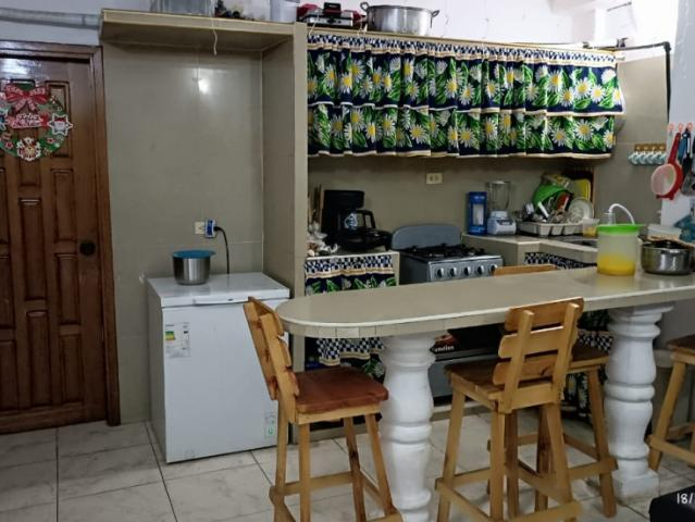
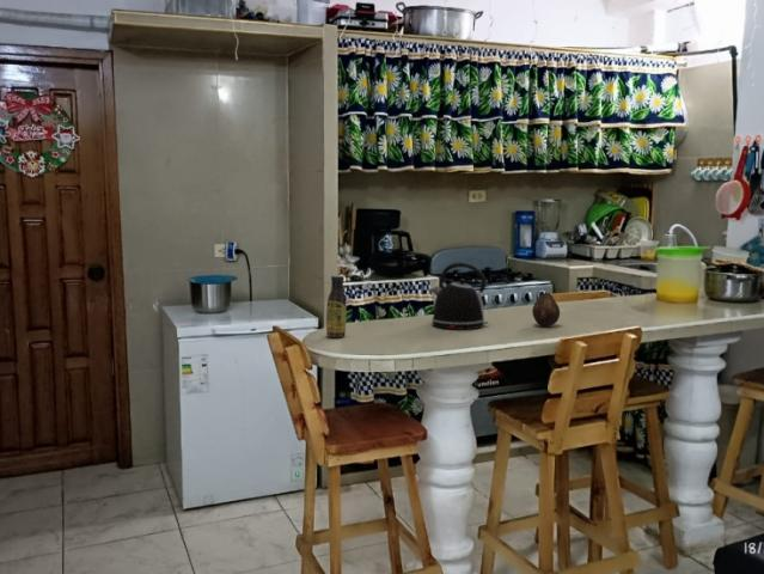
+ kettle (458, 293)
+ fruit (545, 307)
+ sauce bottle (336, 306)
